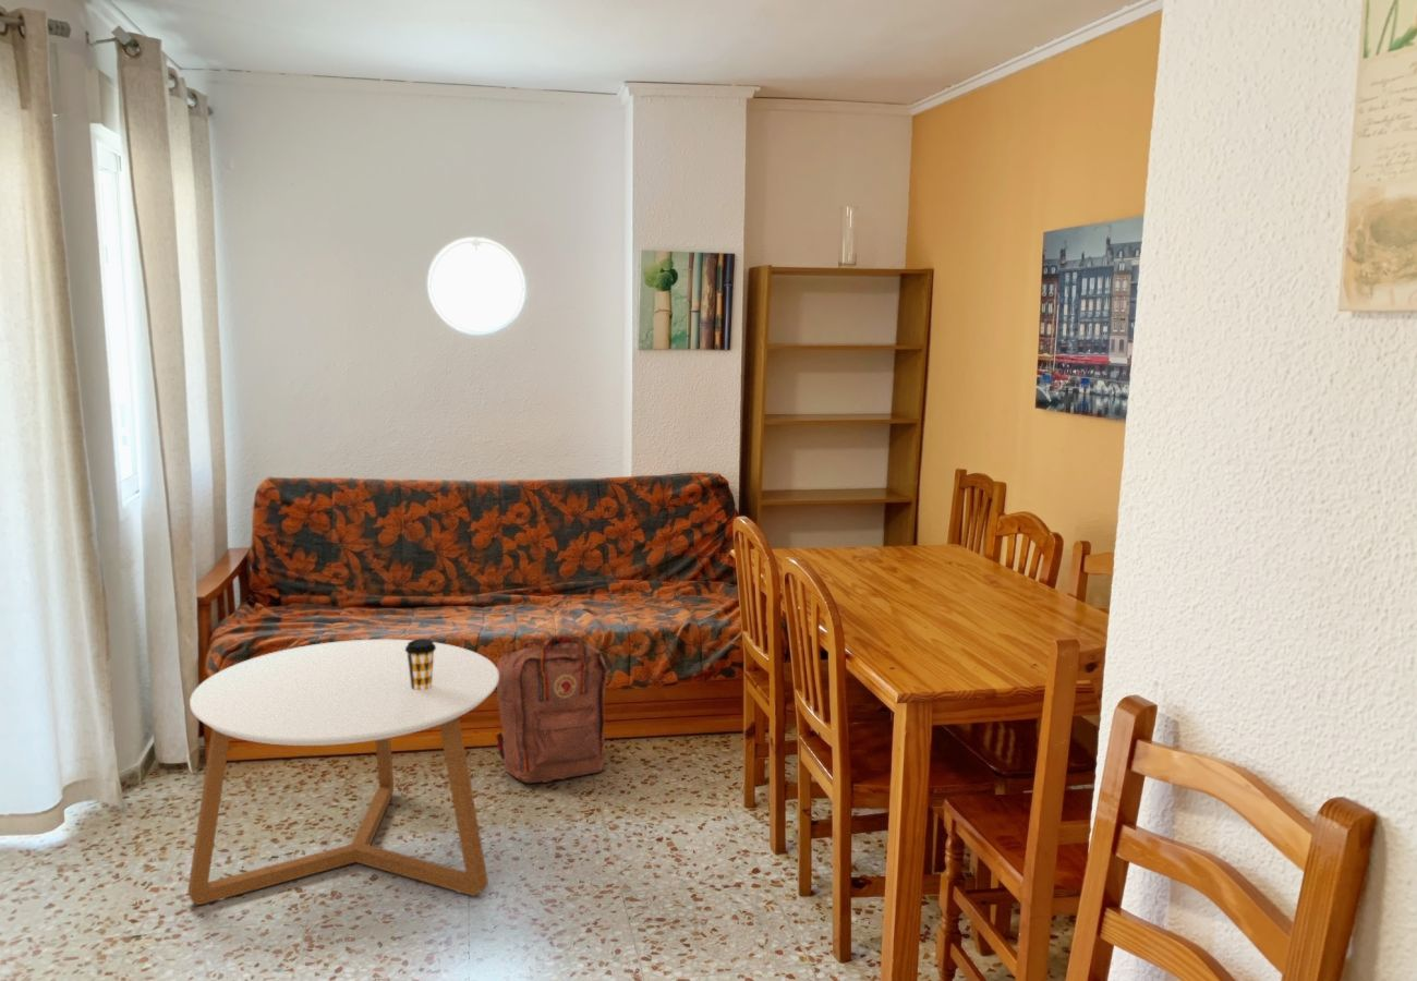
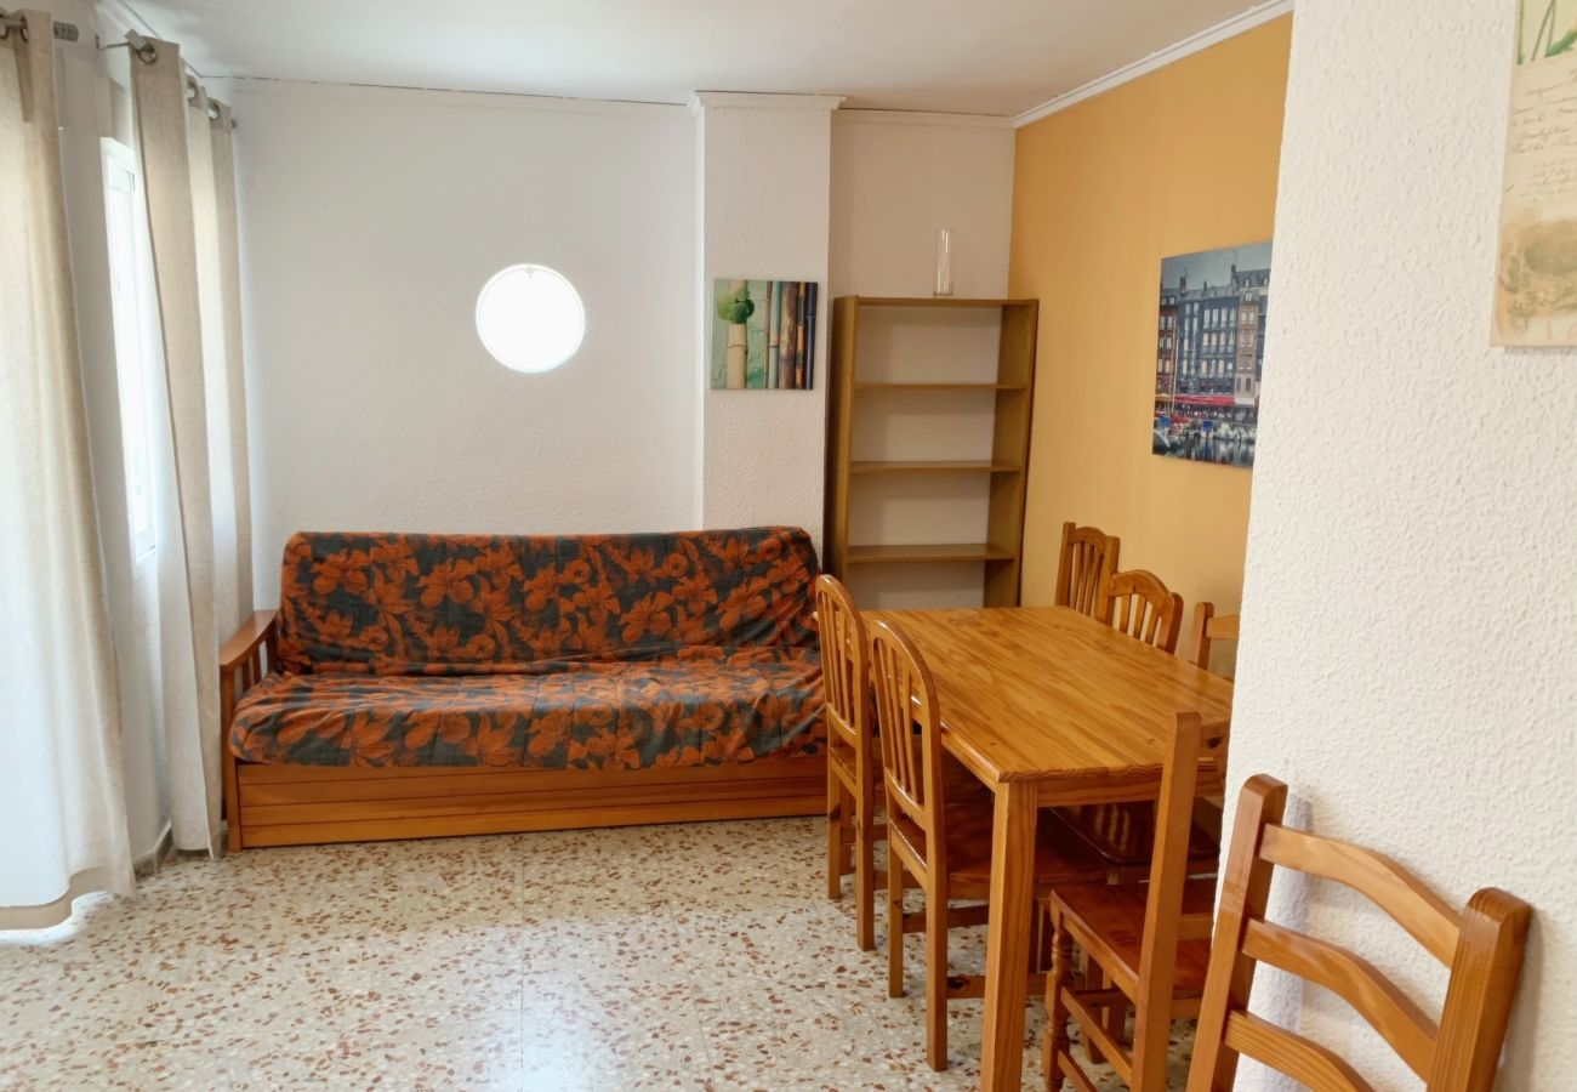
- backpack (550, 702)
- coffee table (342, 743)
- coffee cup (421, 664)
